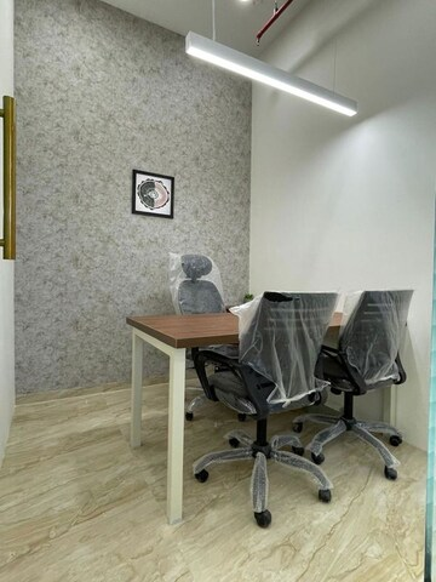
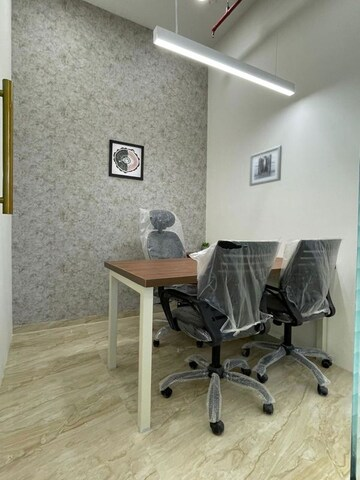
+ wall art (264, 167)
